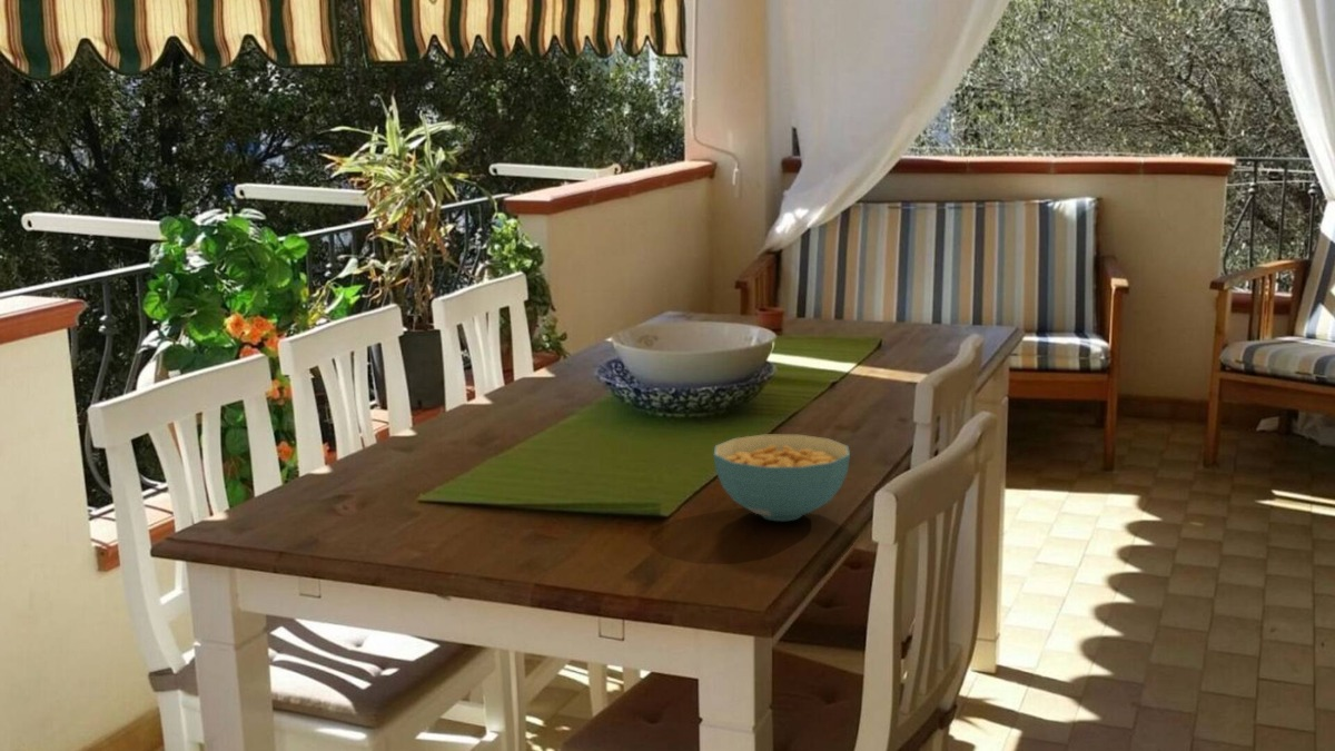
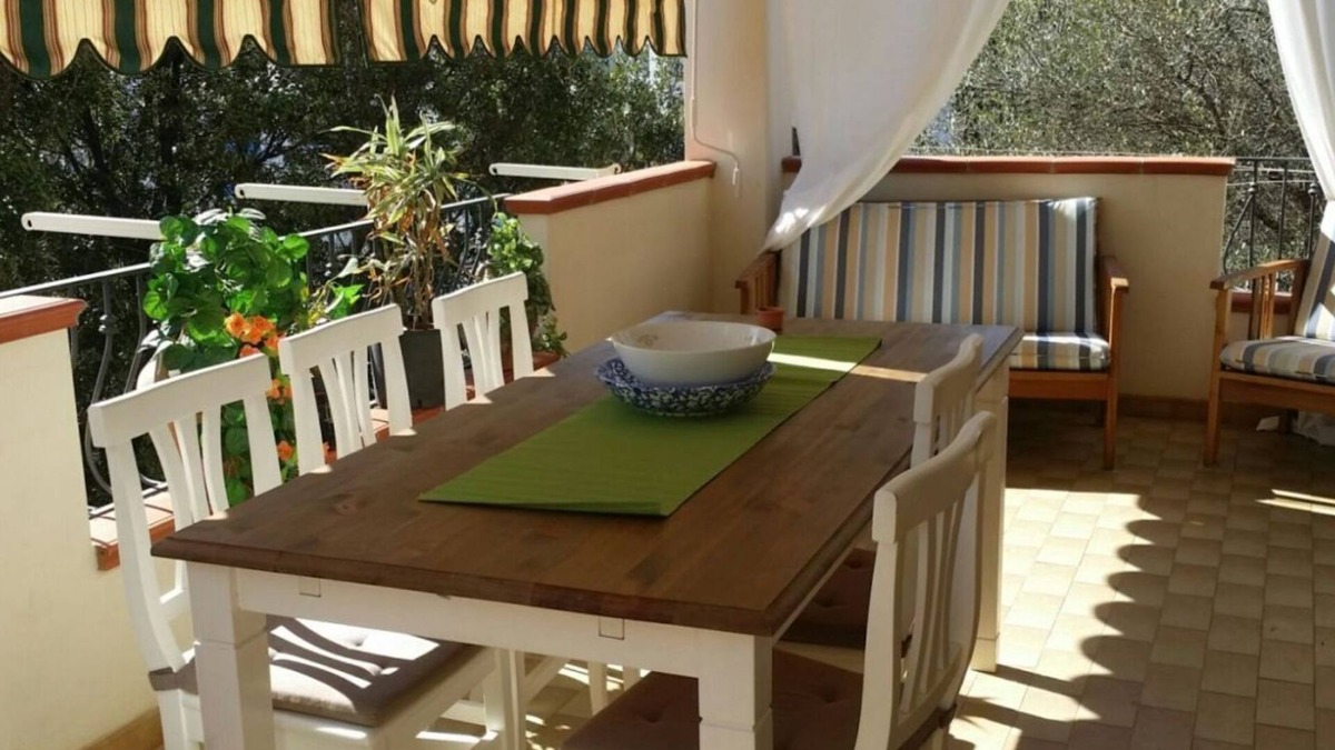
- cereal bowl (781, 482)
